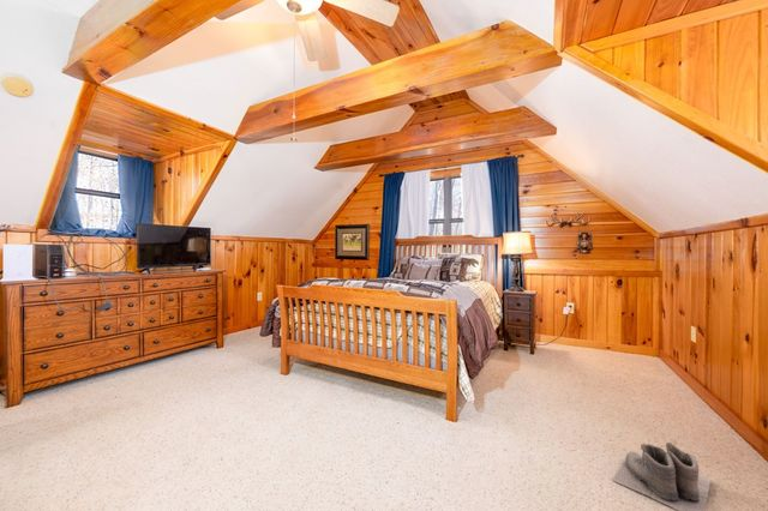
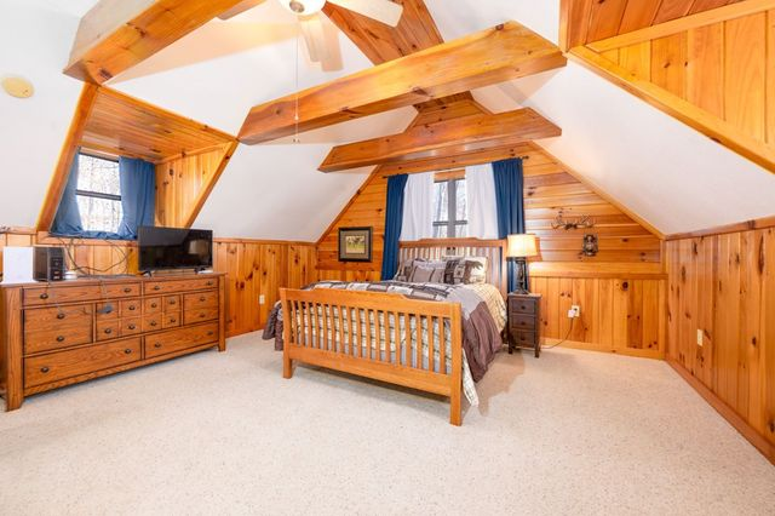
- boots (661, 461)
